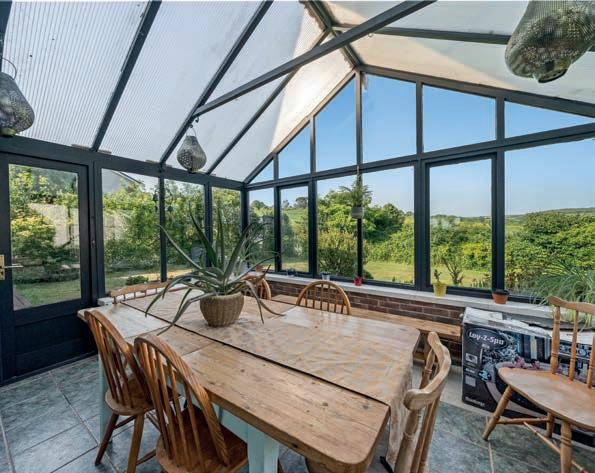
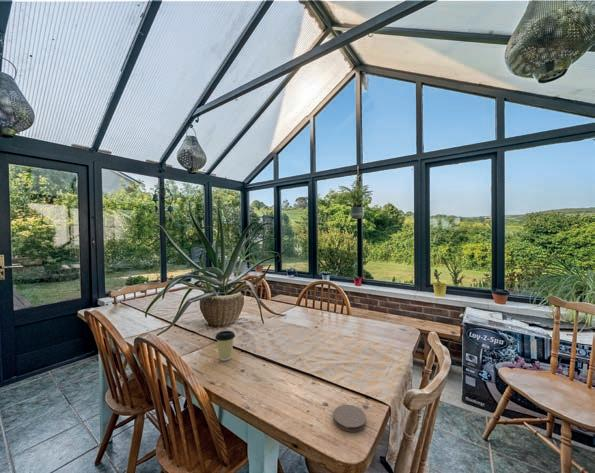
+ coaster (349, 417)
+ coffee cup (225, 345)
